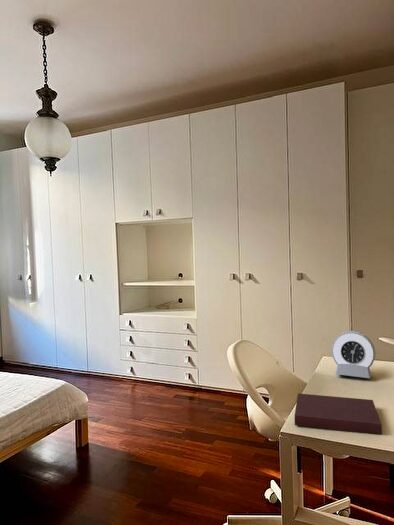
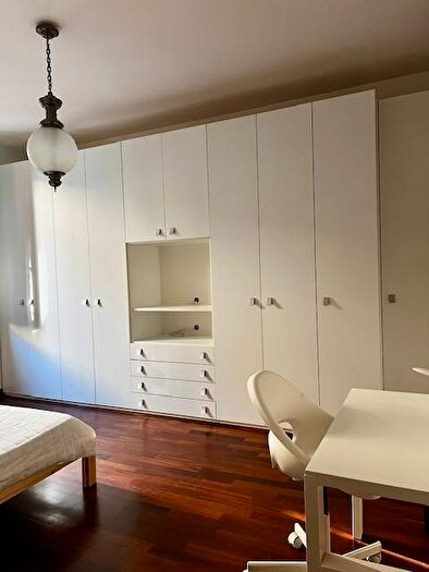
- notebook (335, 412)
- alarm clock (353, 353)
